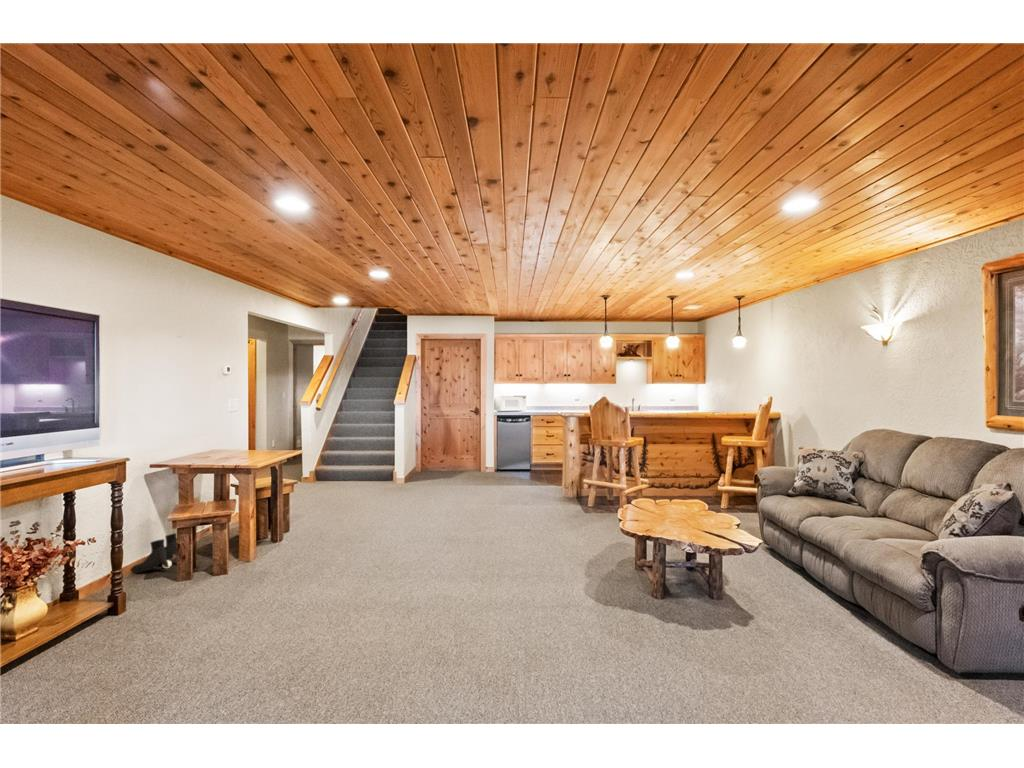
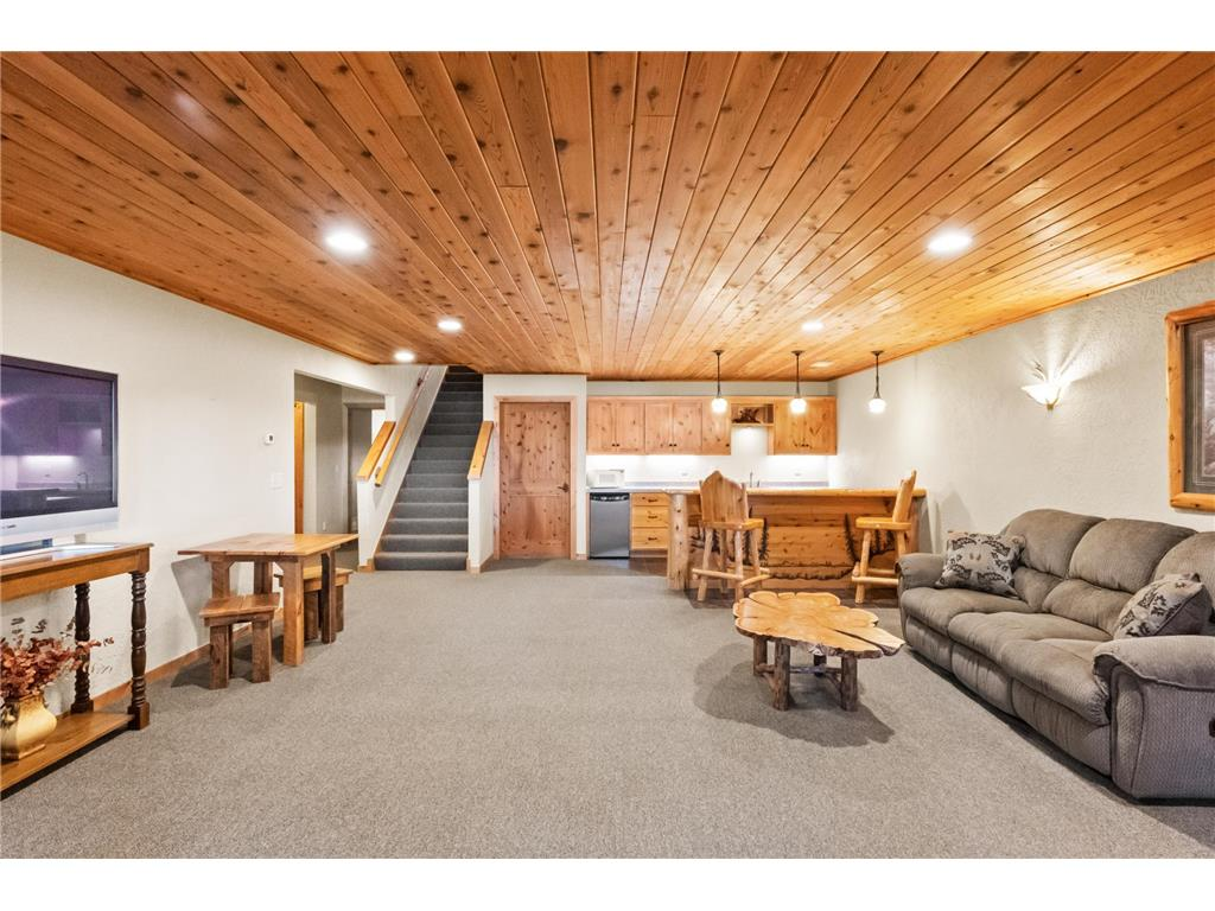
- boots (157, 551)
